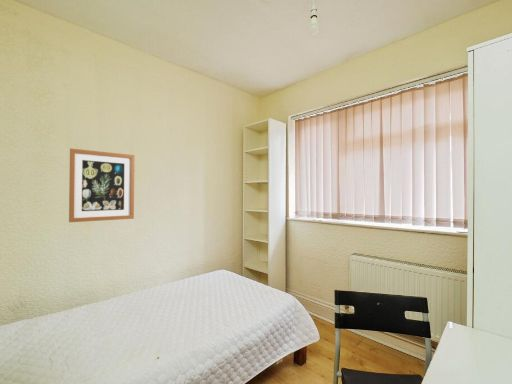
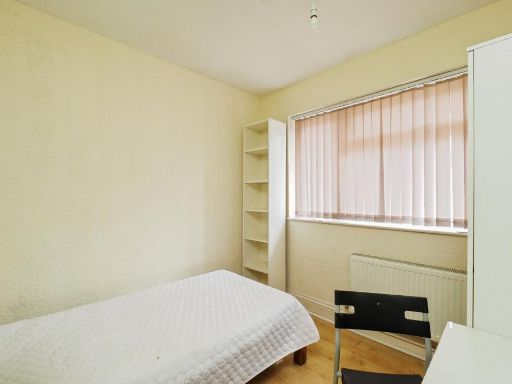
- wall art (104, 186)
